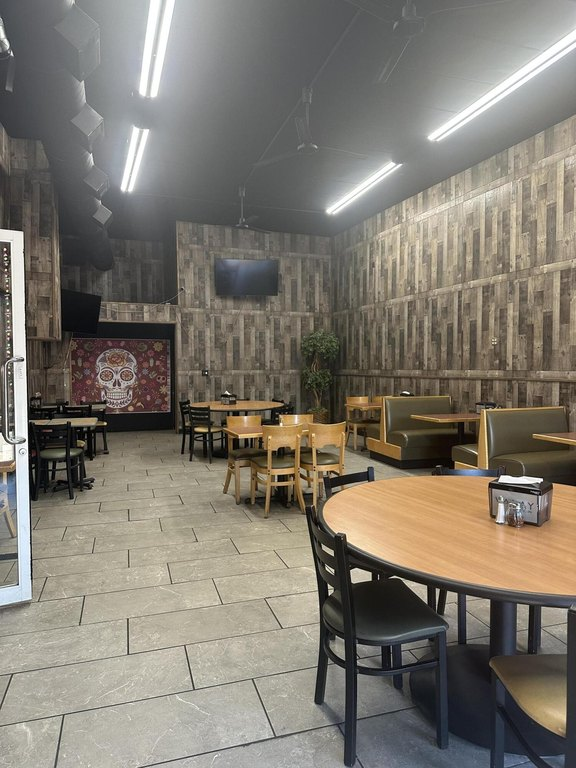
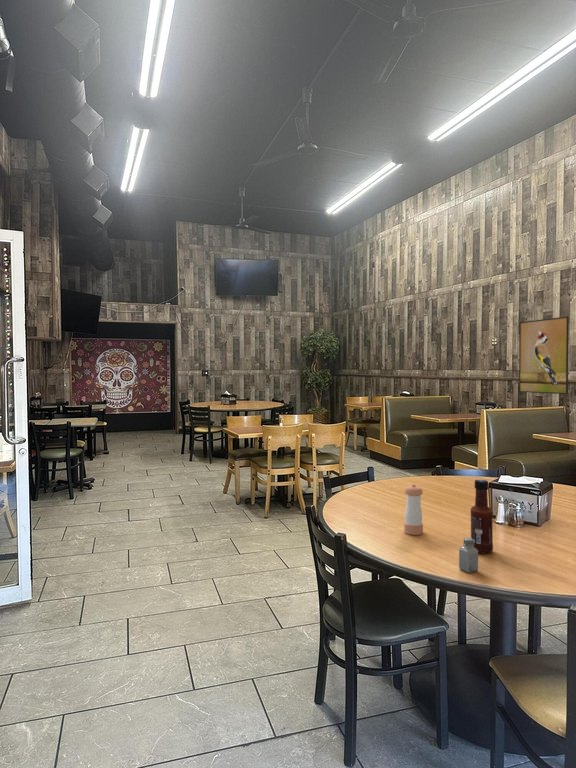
+ tabasco sauce (481, 515)
+ pepper shaker (413, 508)
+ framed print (542, 356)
+ saltshaker (468, 554)
